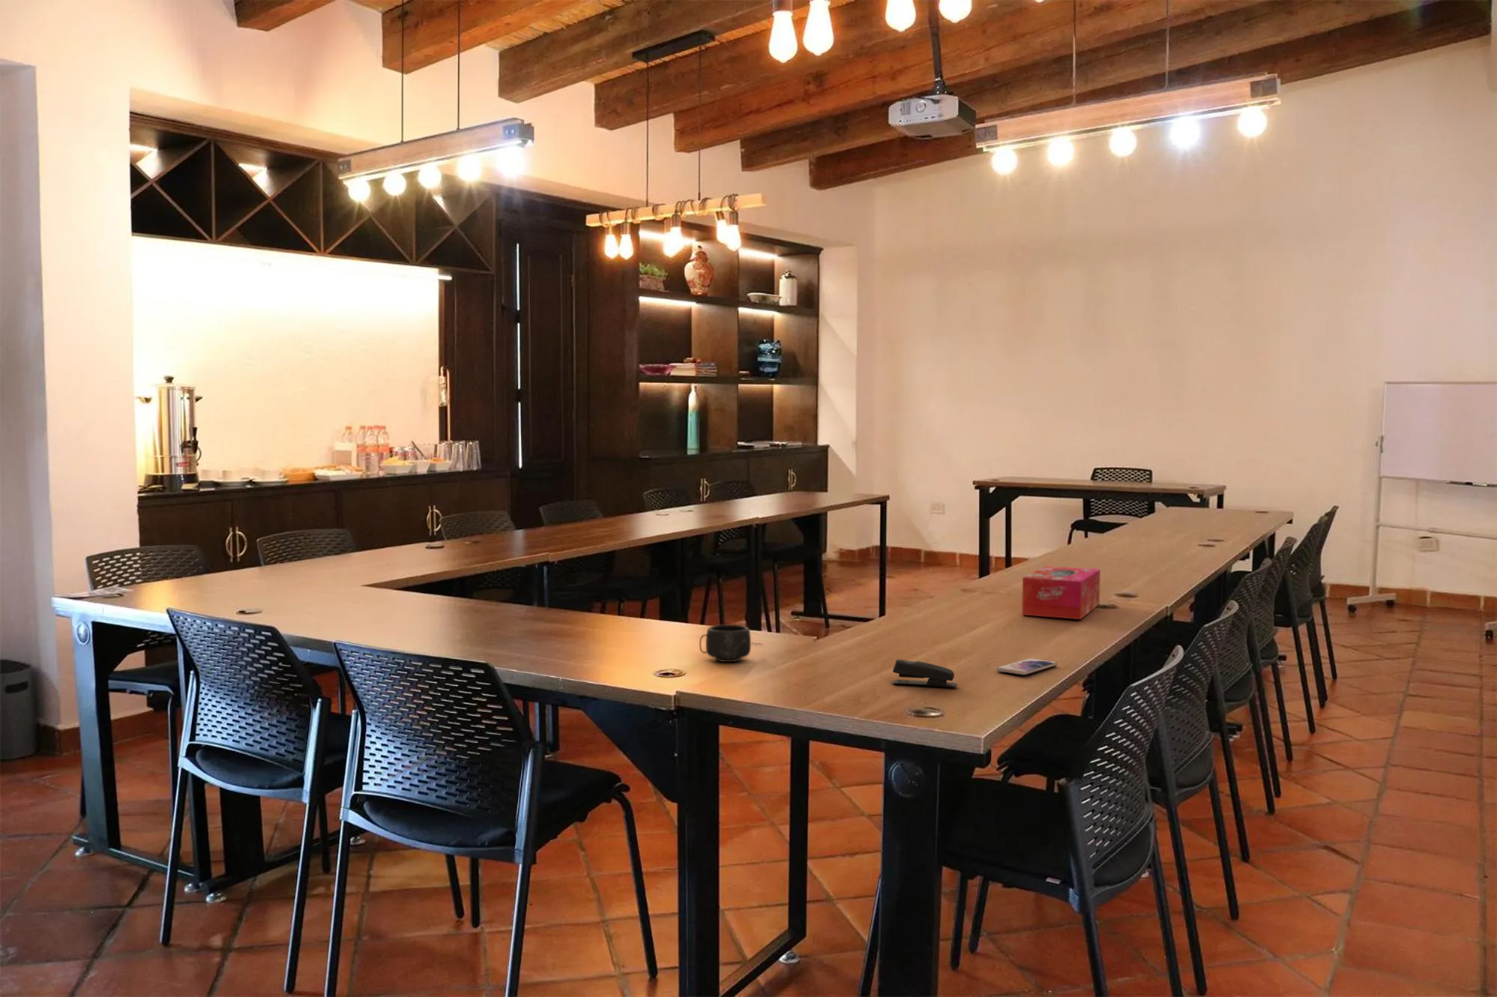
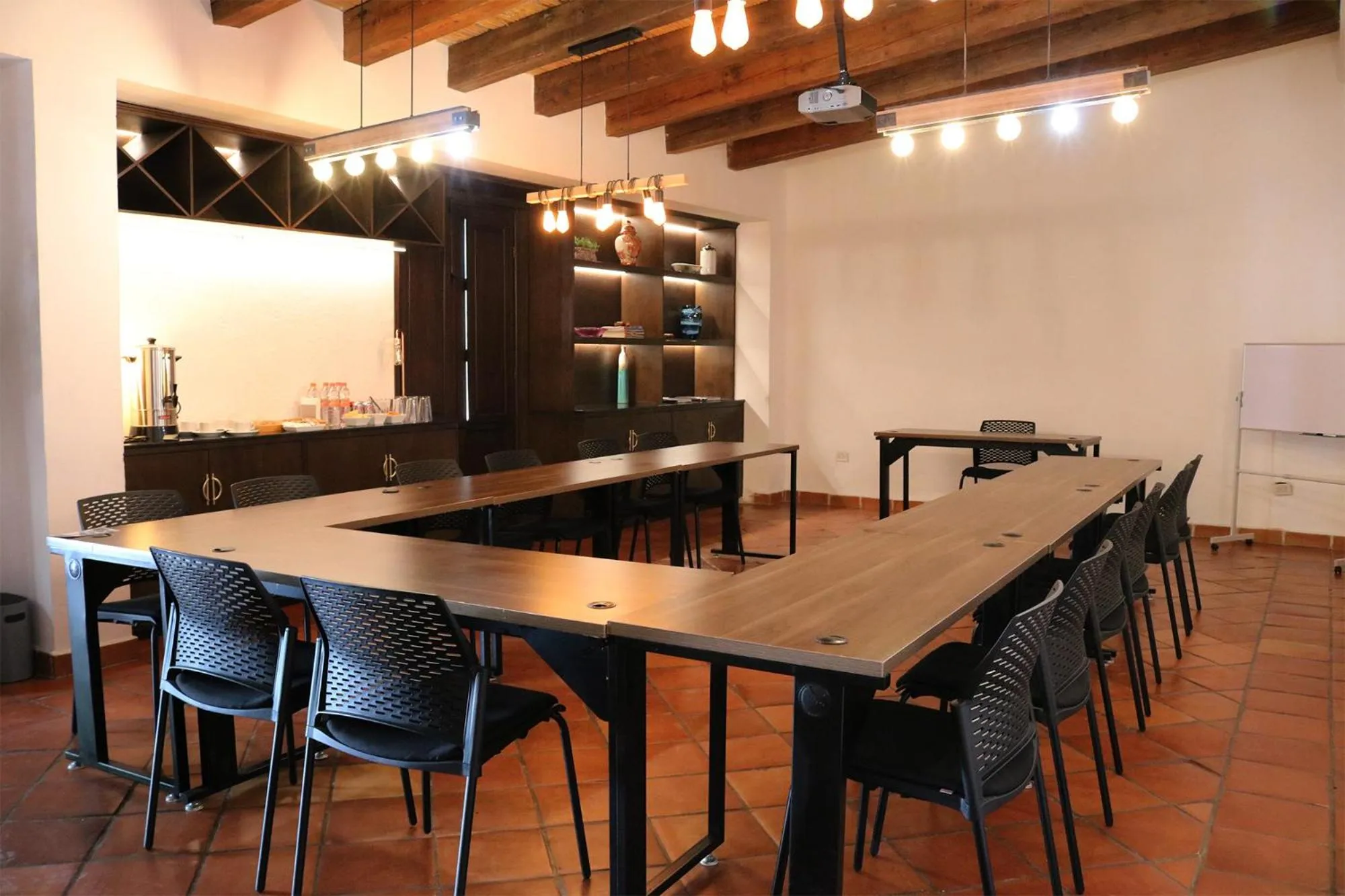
- tissue box (1062, 591)
- smartphone (1027, 667)
- stapler (925, 672)
- mug (723, 644)
